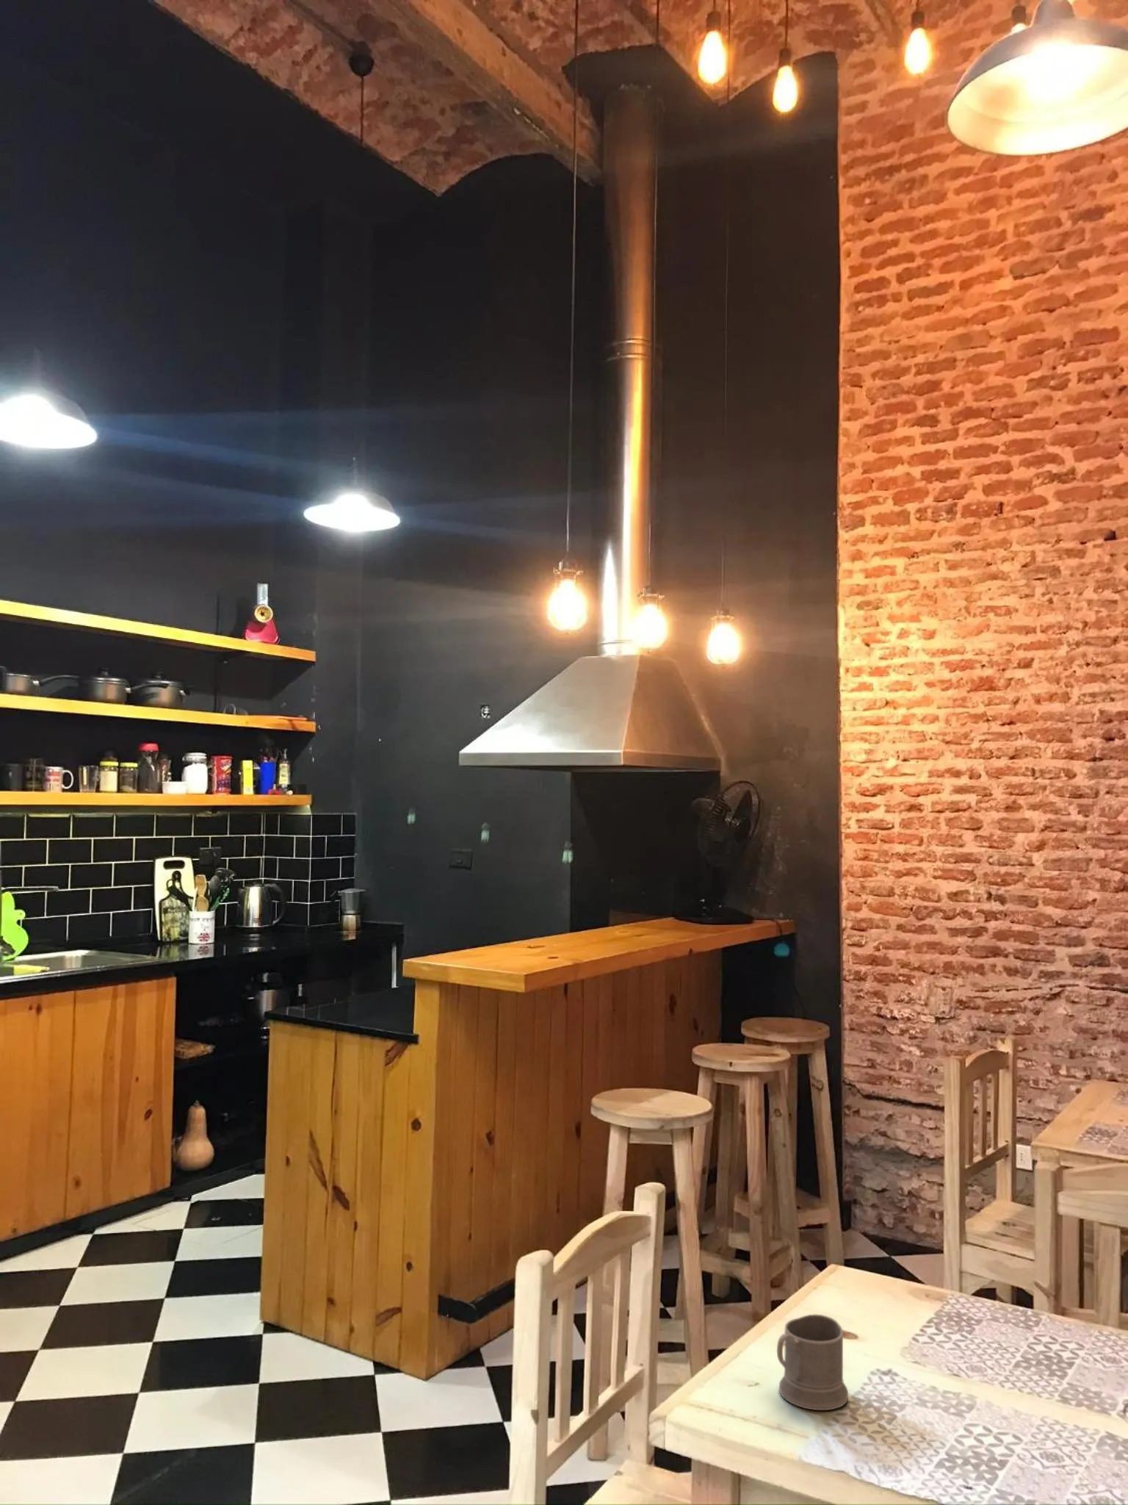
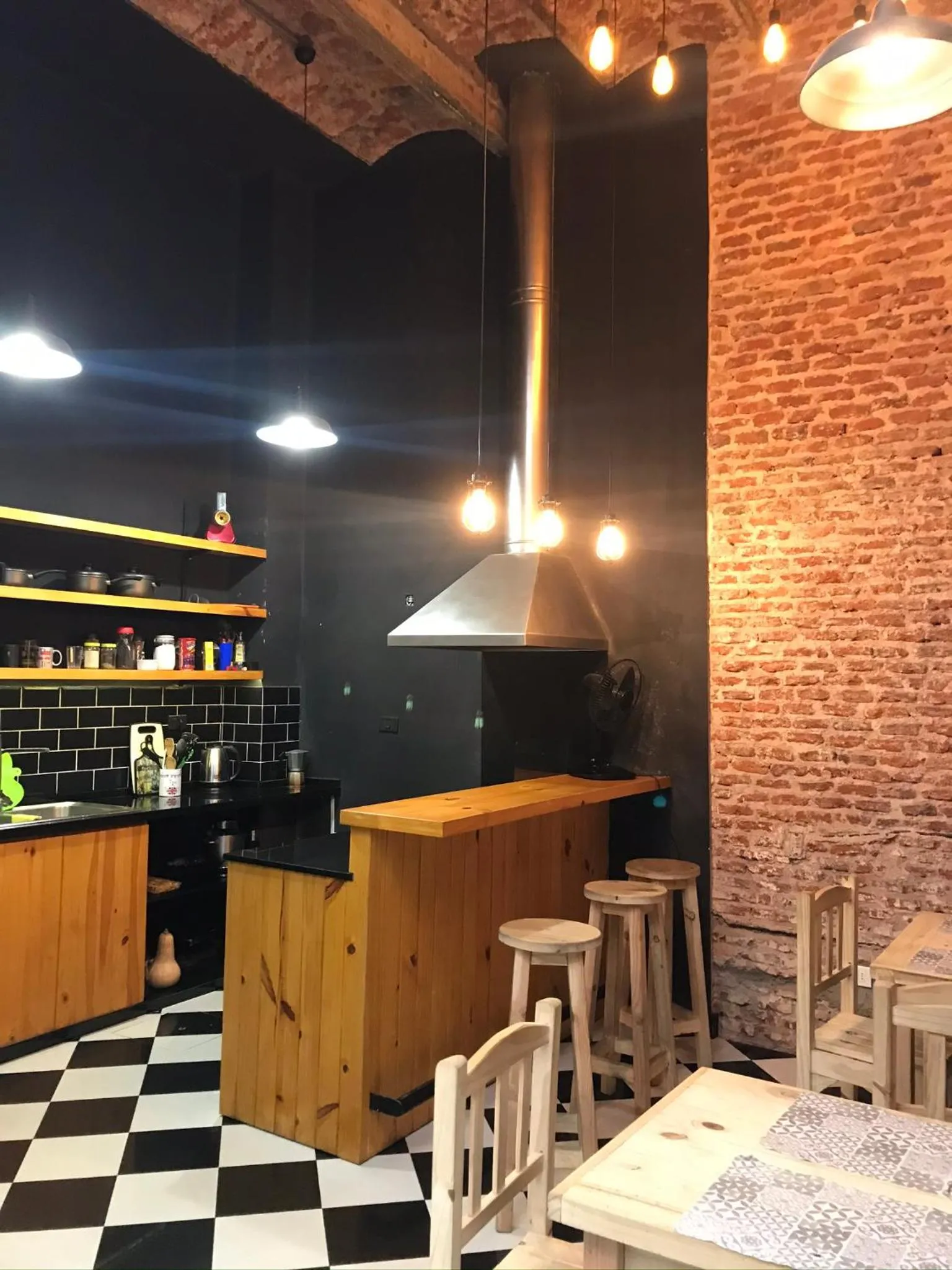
- mug (807, 1360)
